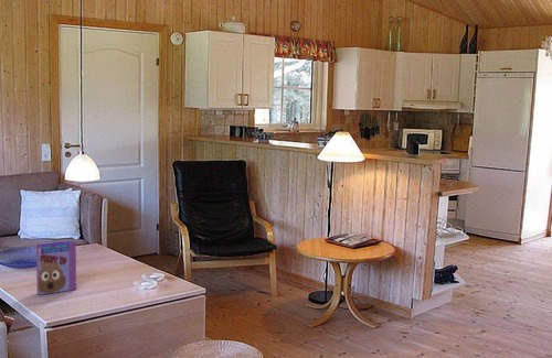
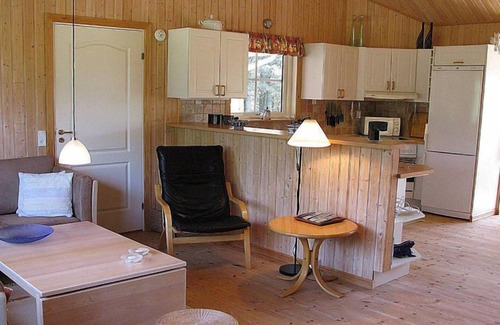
- cereal box (56, 267)
